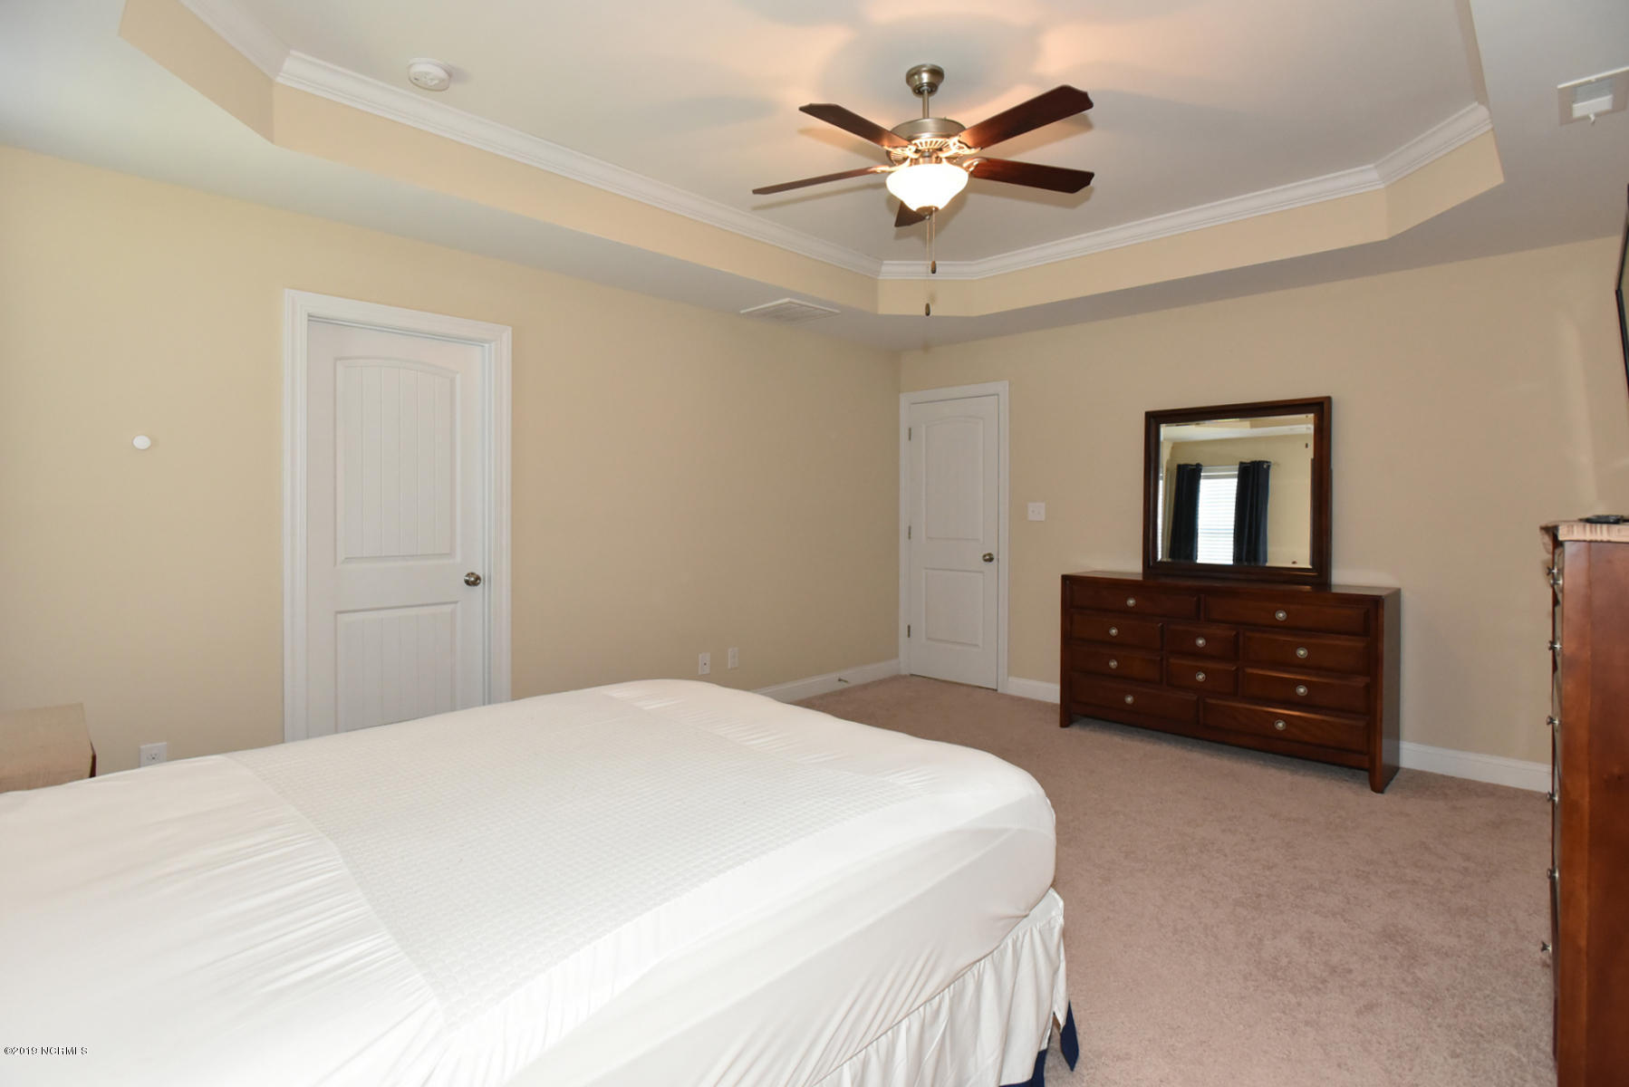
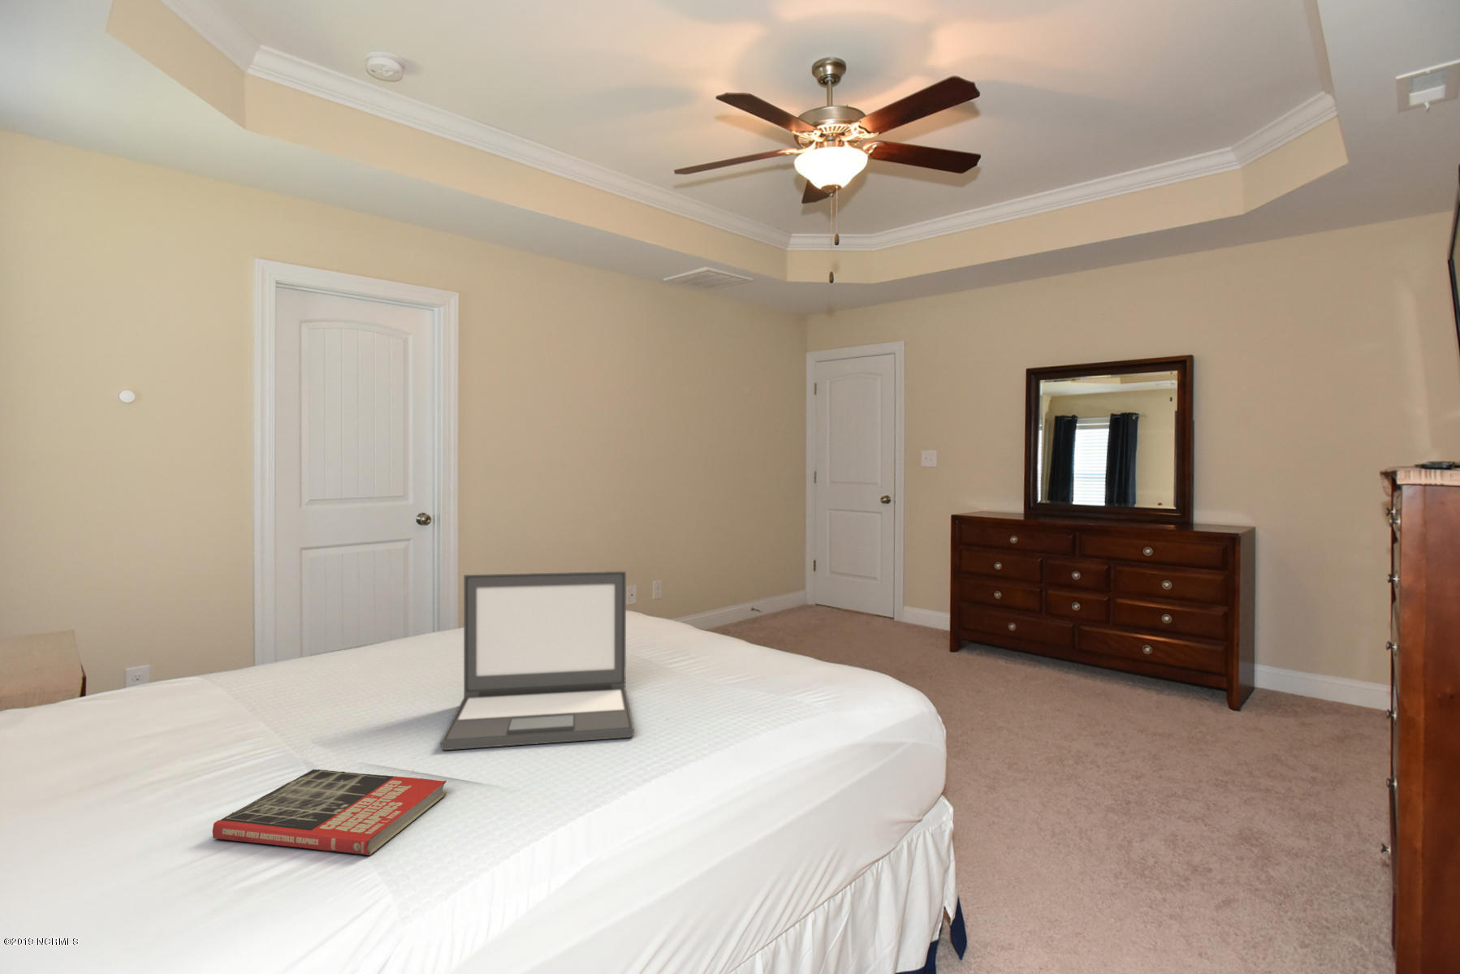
+ laptop (544, 650)
+ book (337, 808)
